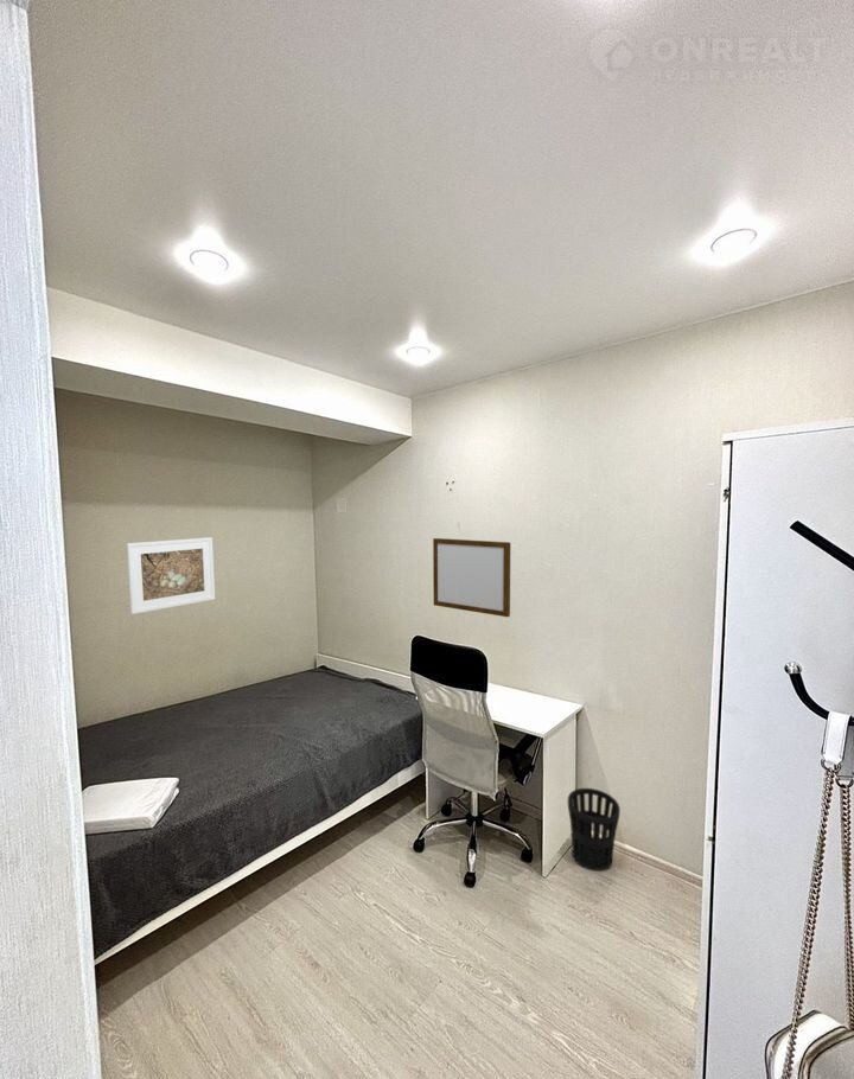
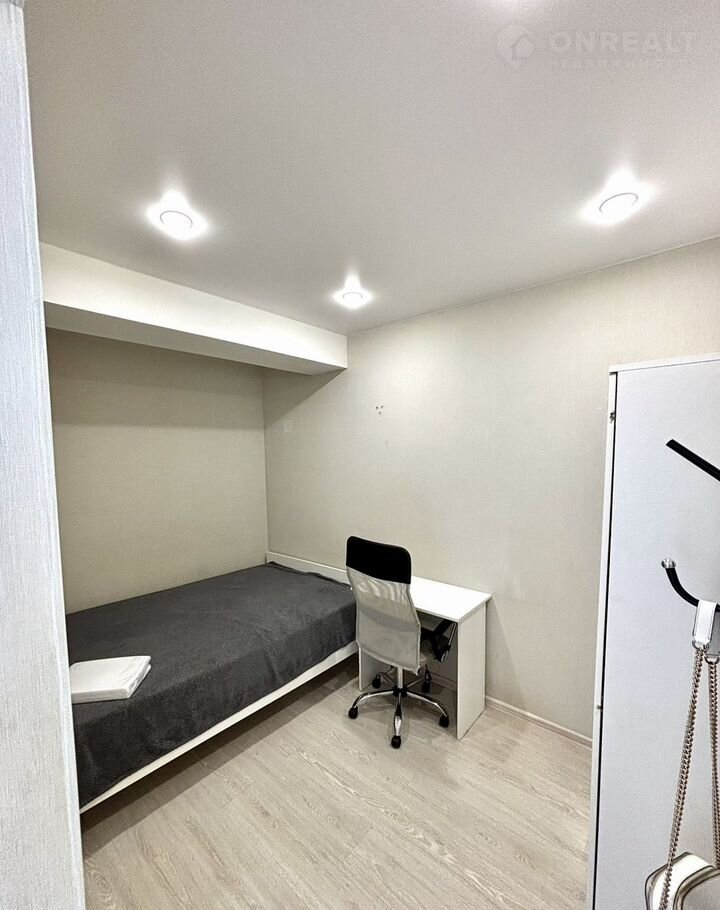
- wastebasket (593, 830)
- writing board (470, 575)
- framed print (173, 573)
